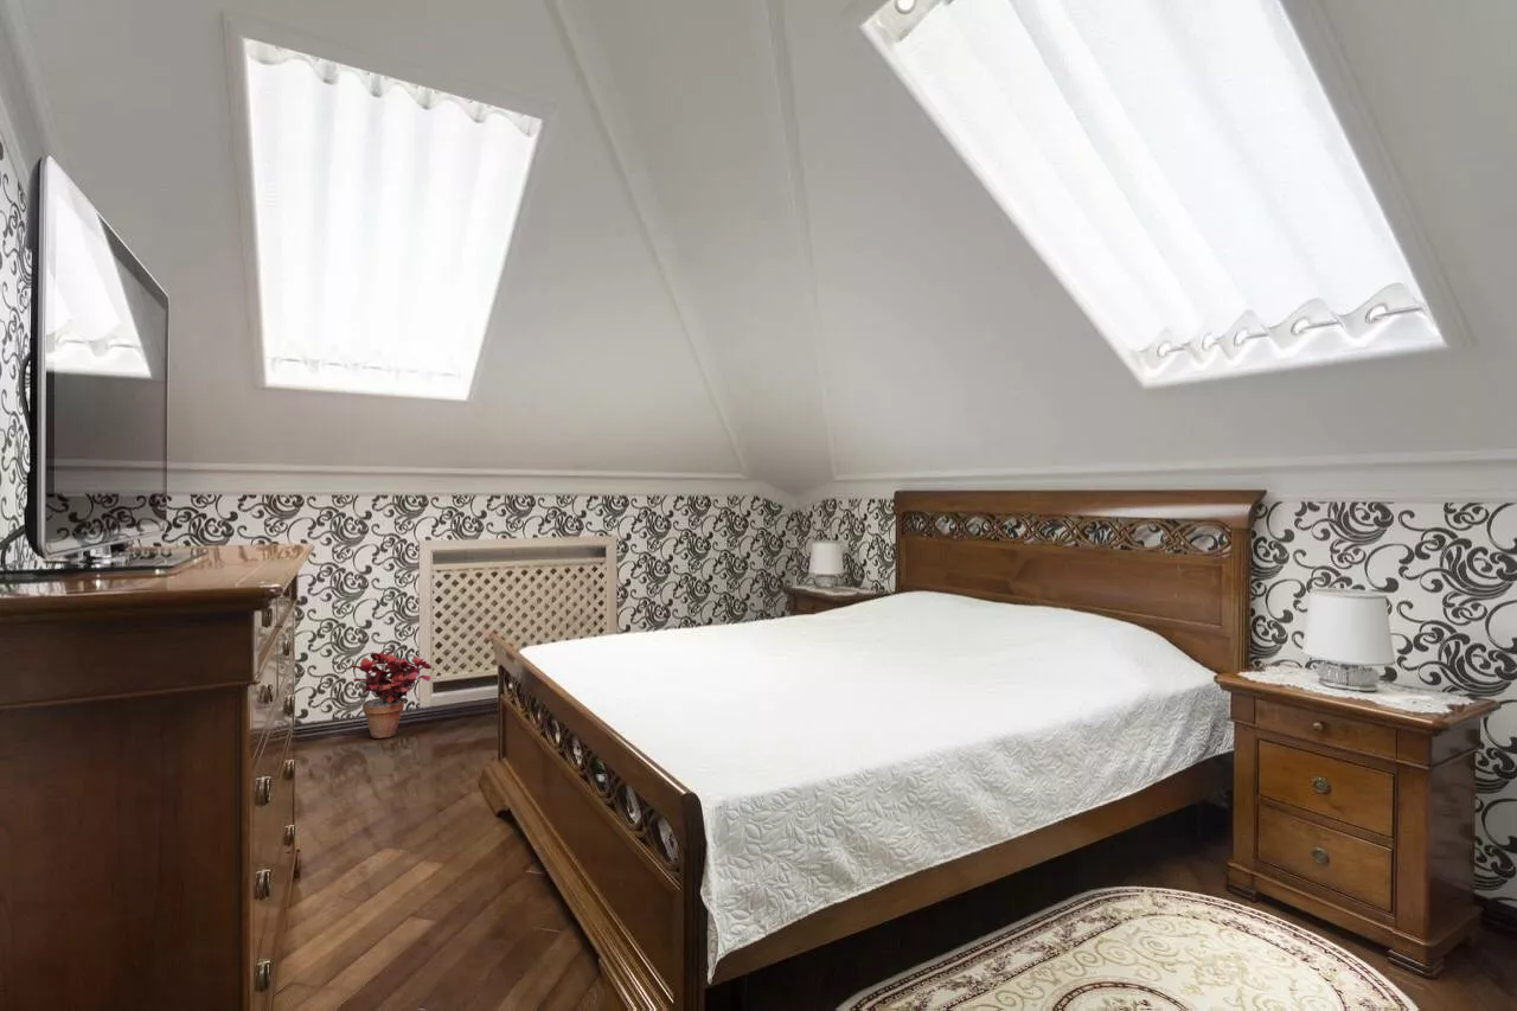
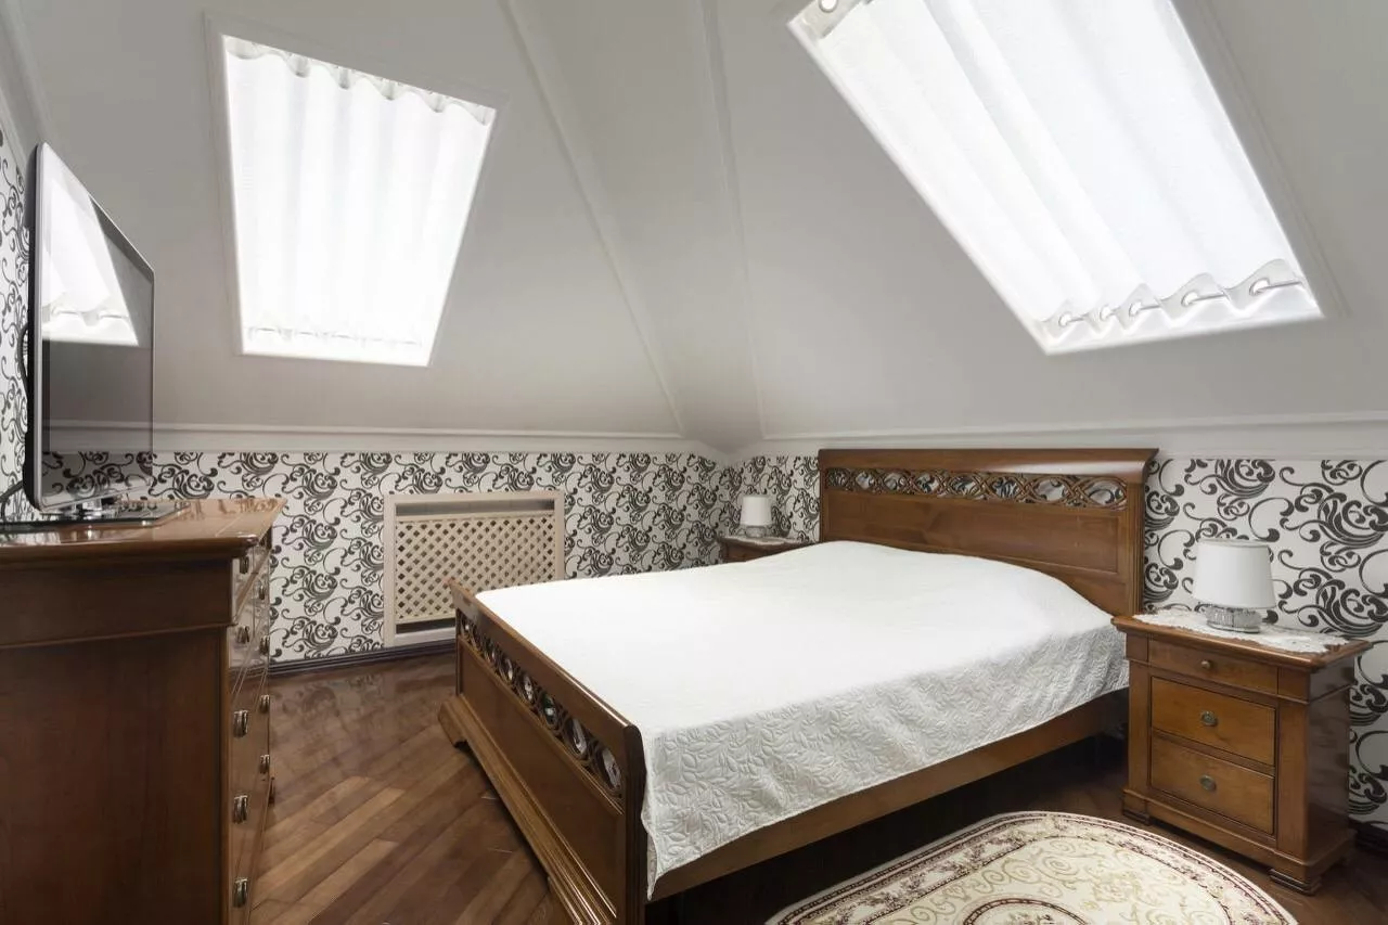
- potted plant (390, 693)
